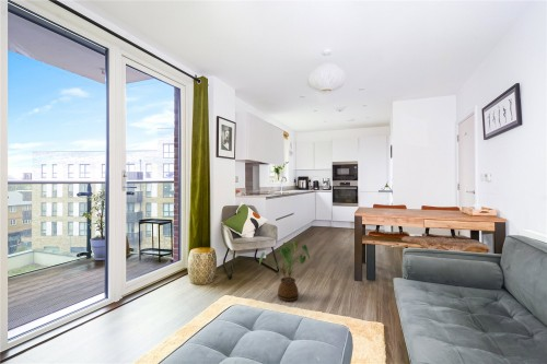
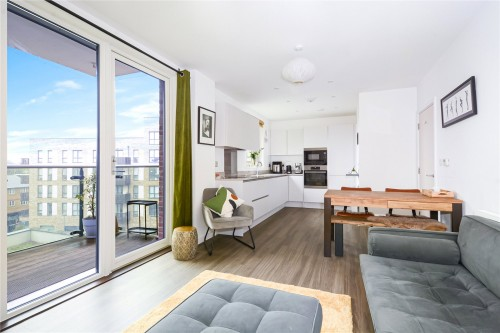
- house plant (284, 269)
